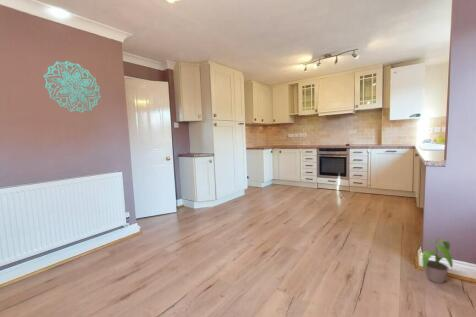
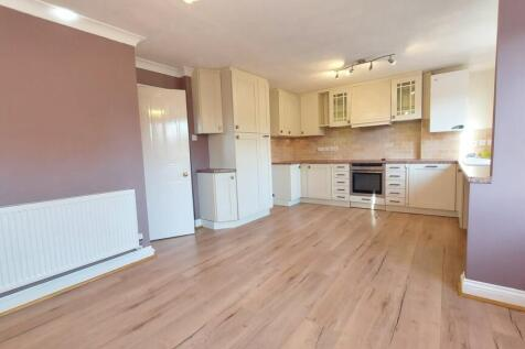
- wall decoration (74, 87)
- potted plant (435, 259)
